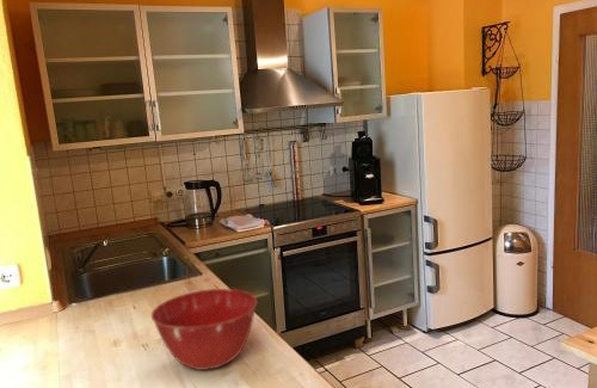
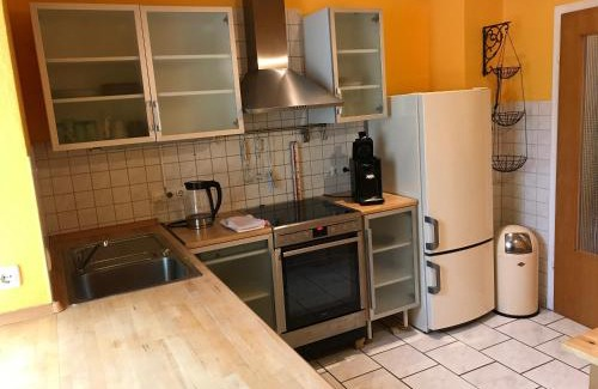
- mixing bowl (208, 331)
